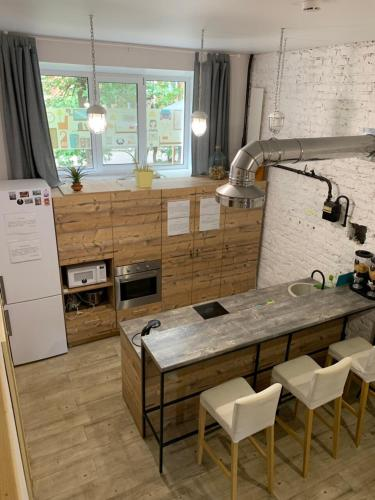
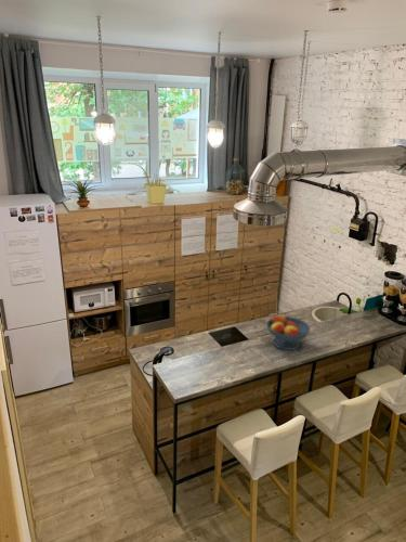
+ fruit bowl (287, 331)
